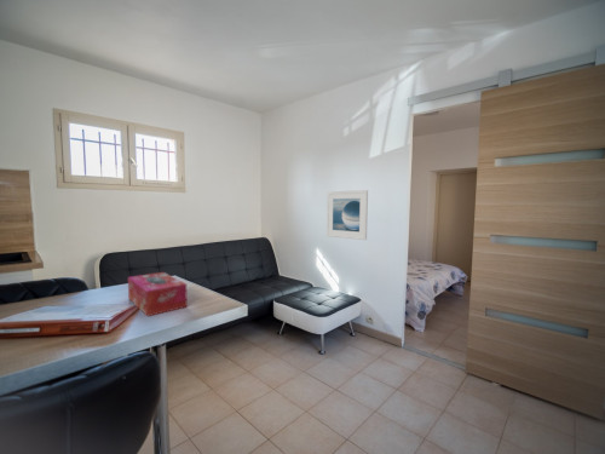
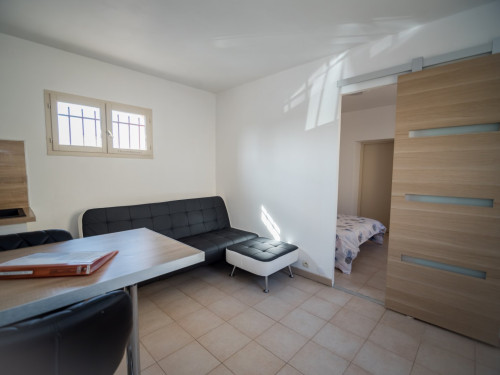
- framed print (346, 214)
- tissue box (156, 291)
